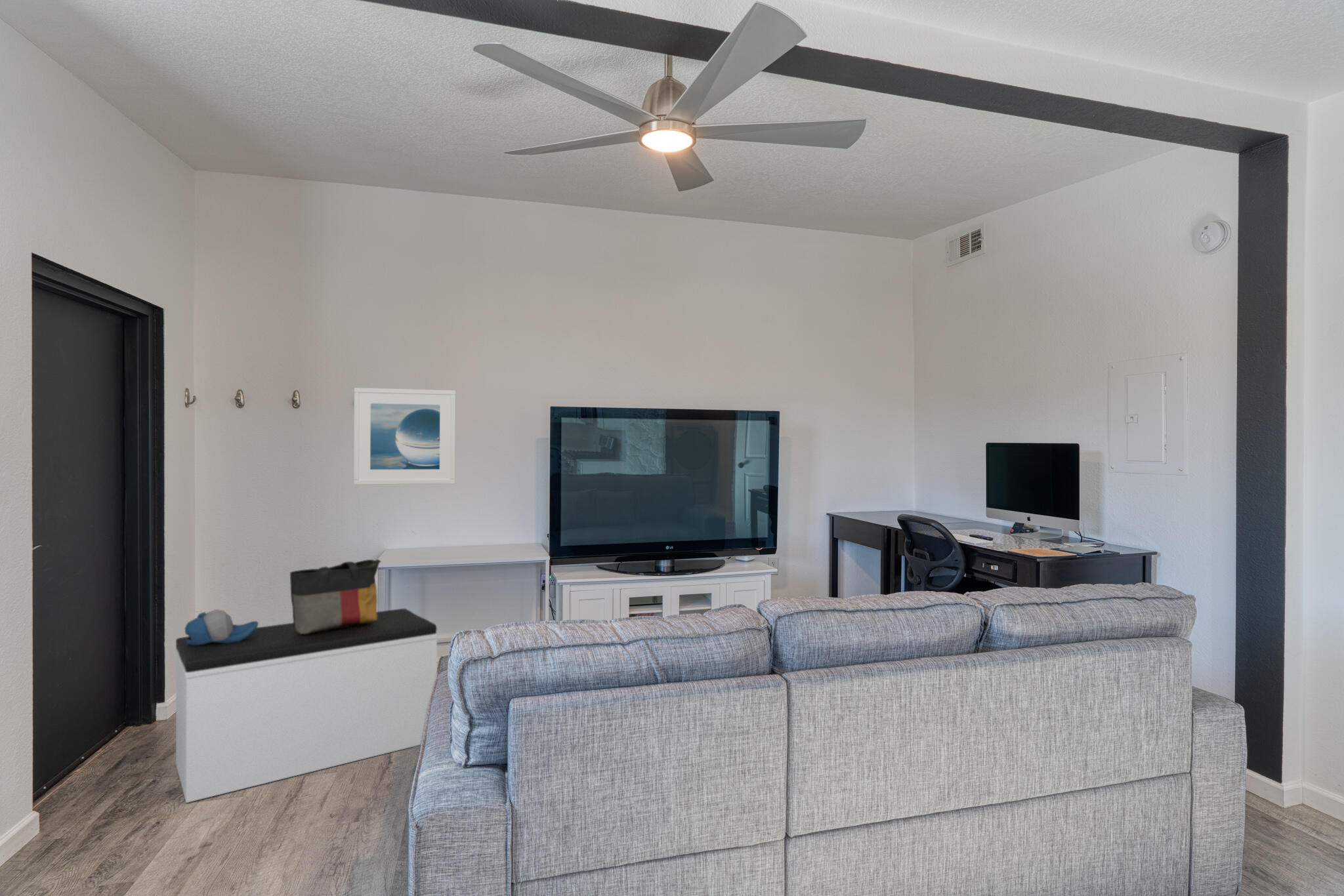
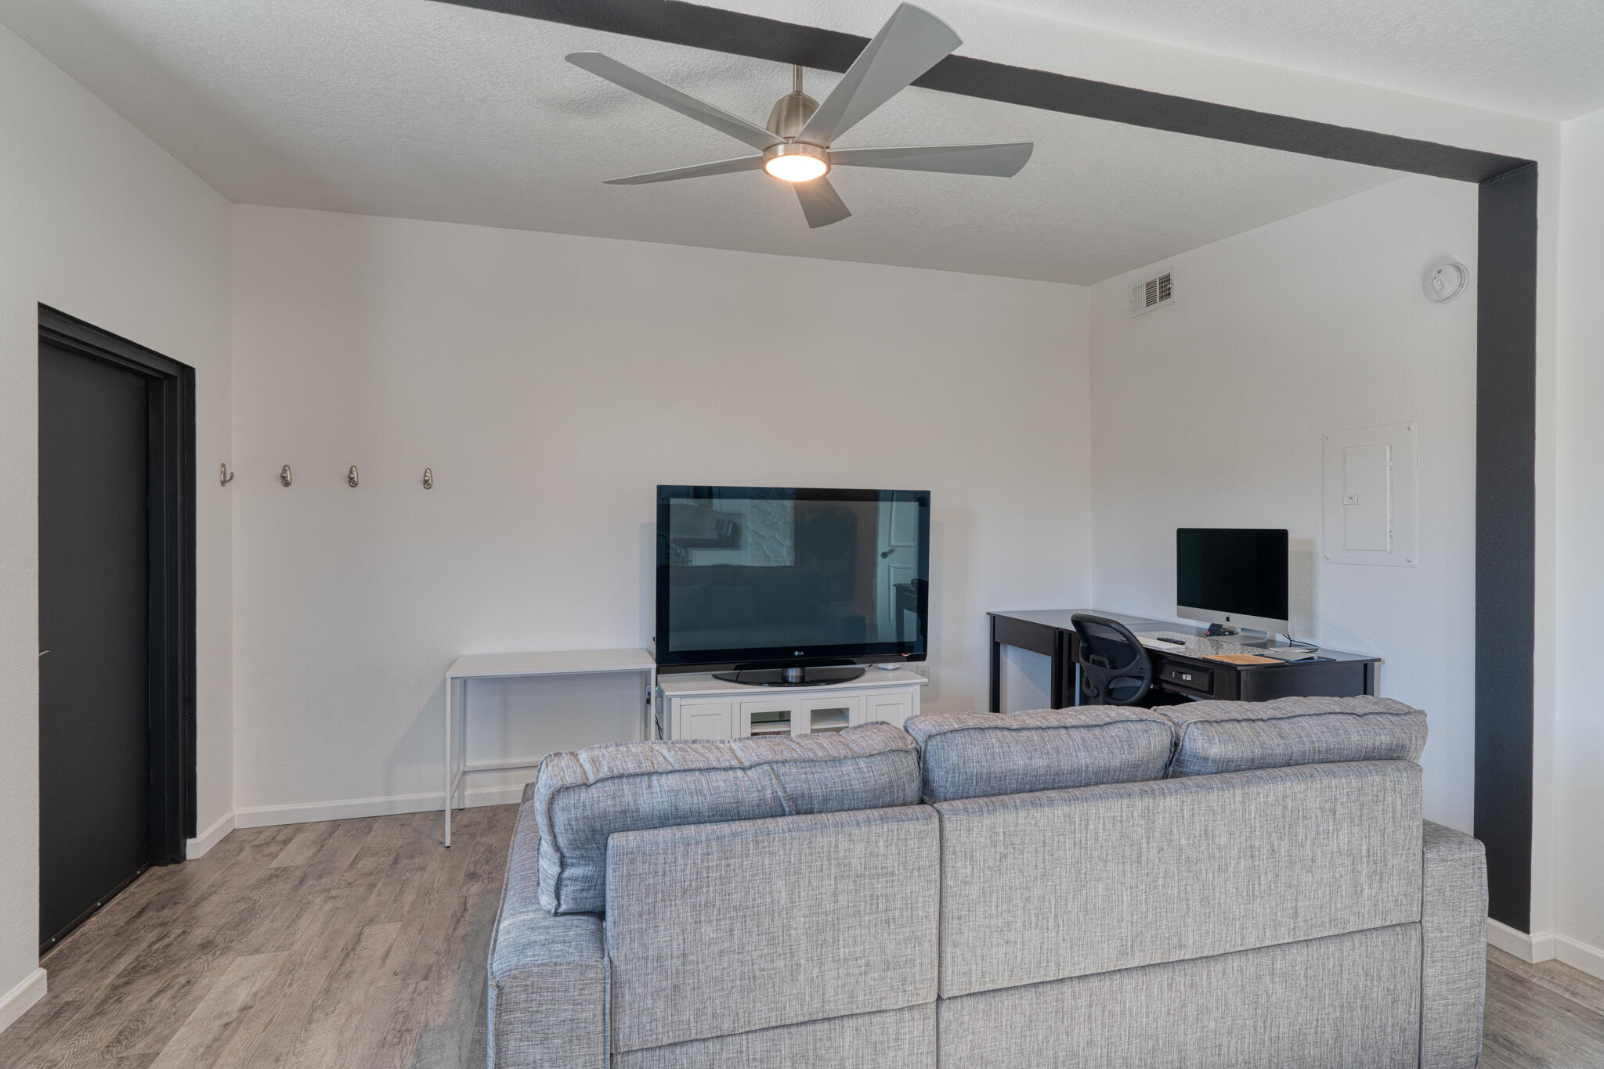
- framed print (406, 436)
- baseball cap (222, 624)
- bench (311, 691)
- tote bag (335, 593)
